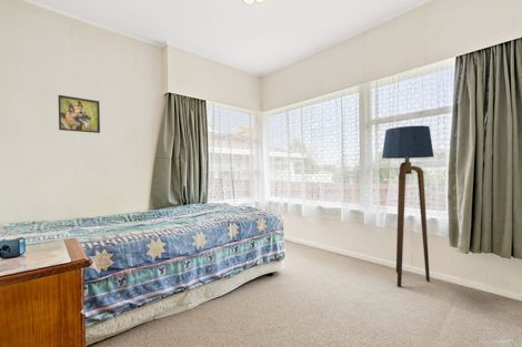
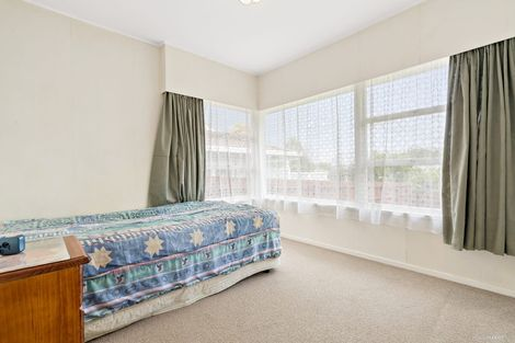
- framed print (80, 114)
- floor lamp (403, 205)
